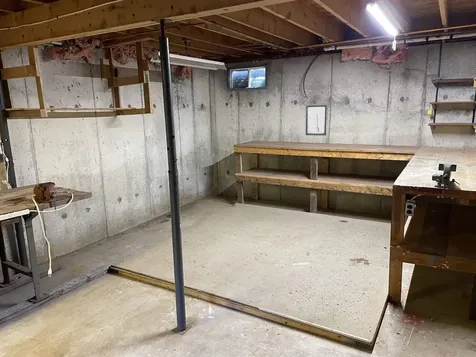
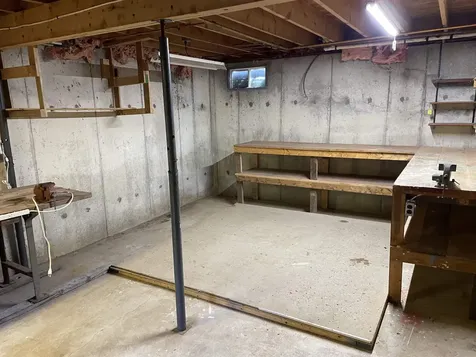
- wall art (315, 120)
